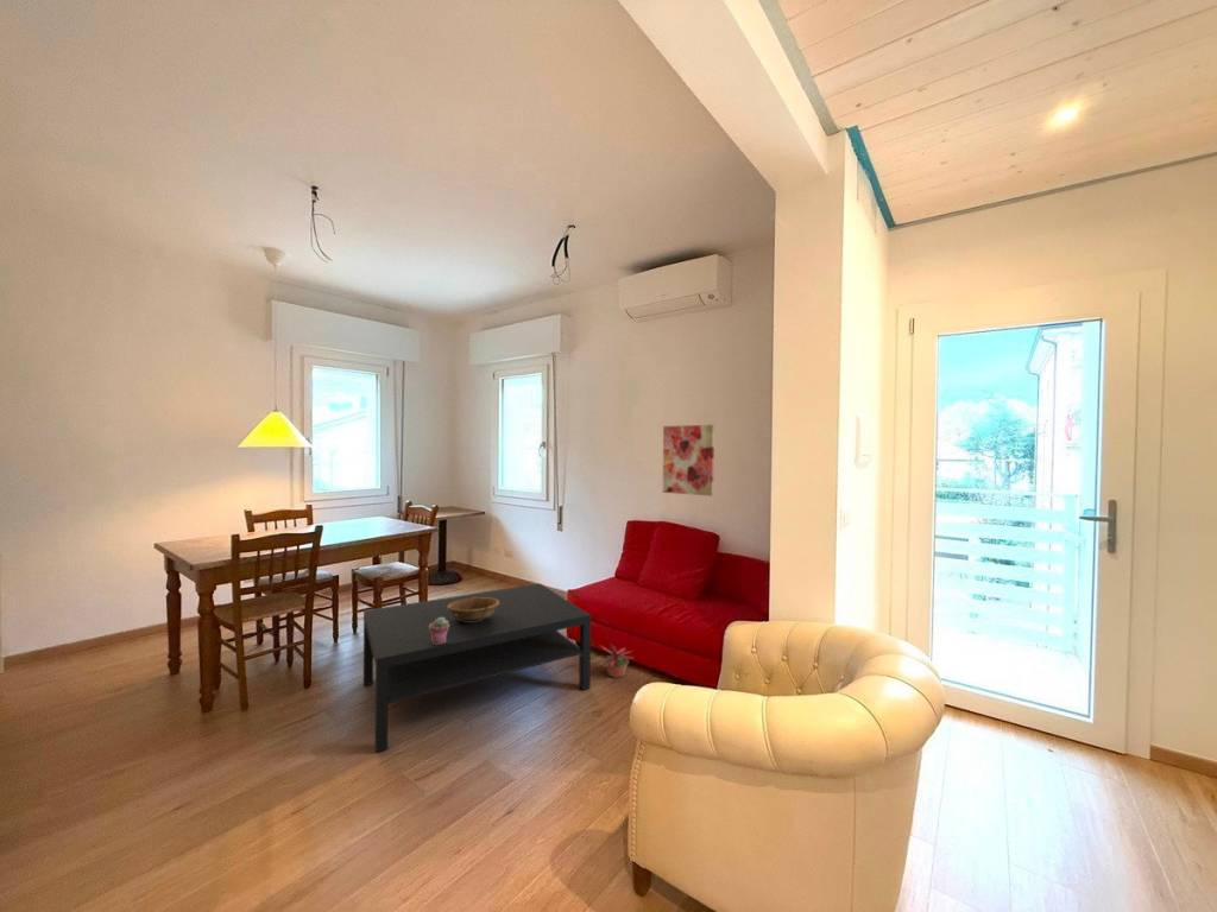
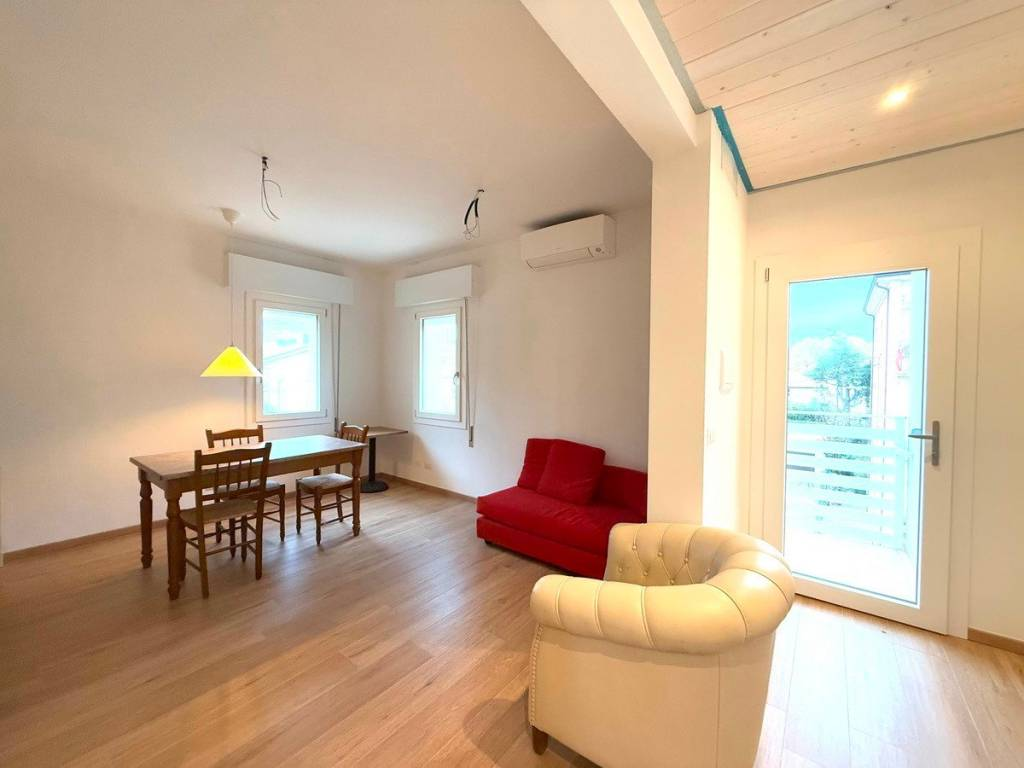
- potted plant (616, 657)
- coffee table (475, 648)
- wall art (687, 460)
- potted succulent (439, 629)
- decorative bowl (473, 609)
